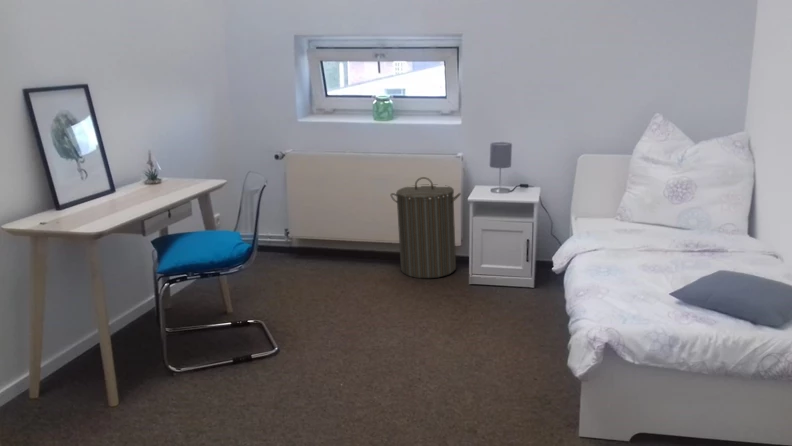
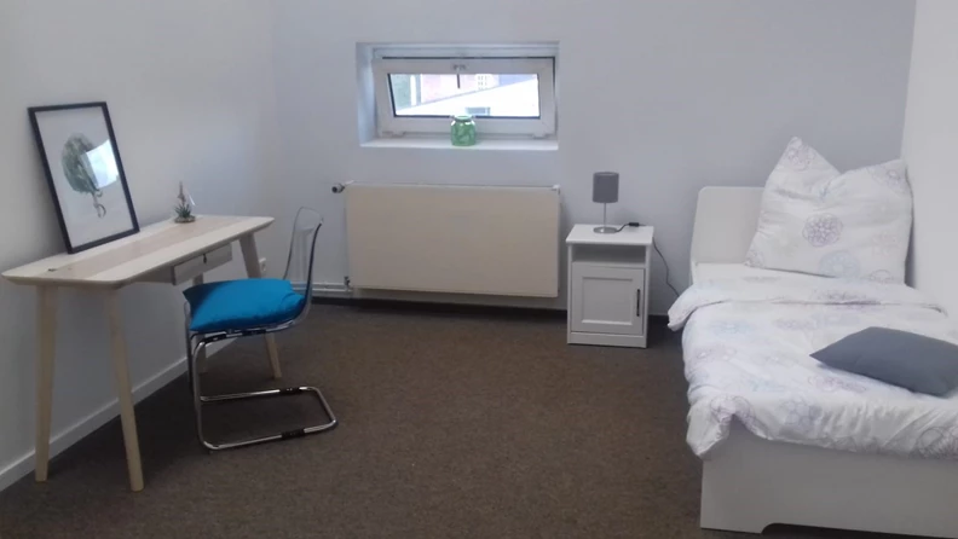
- laundry hamper (426, 224)
